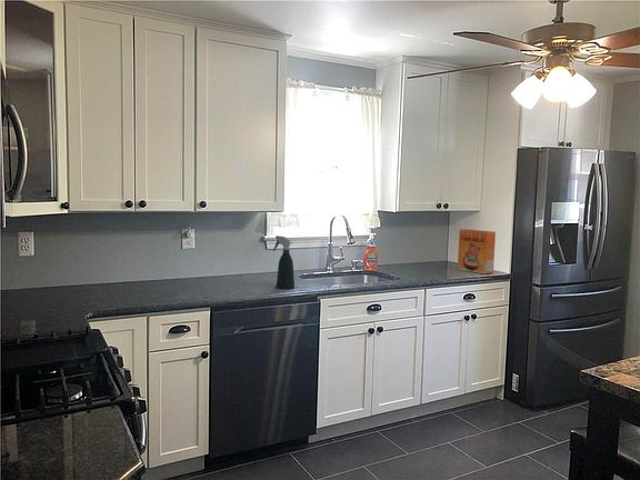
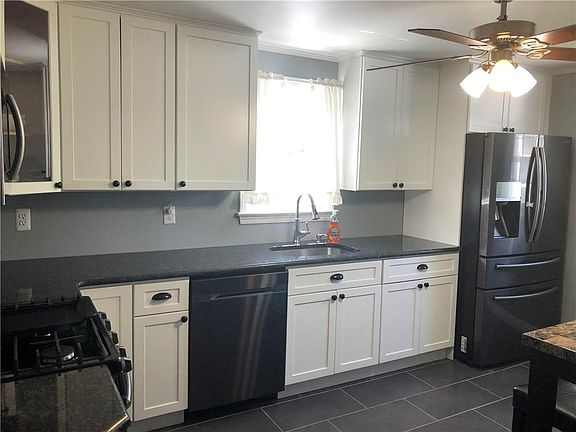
- spray bottle (284, 261)
- cereal box (476, 250)
